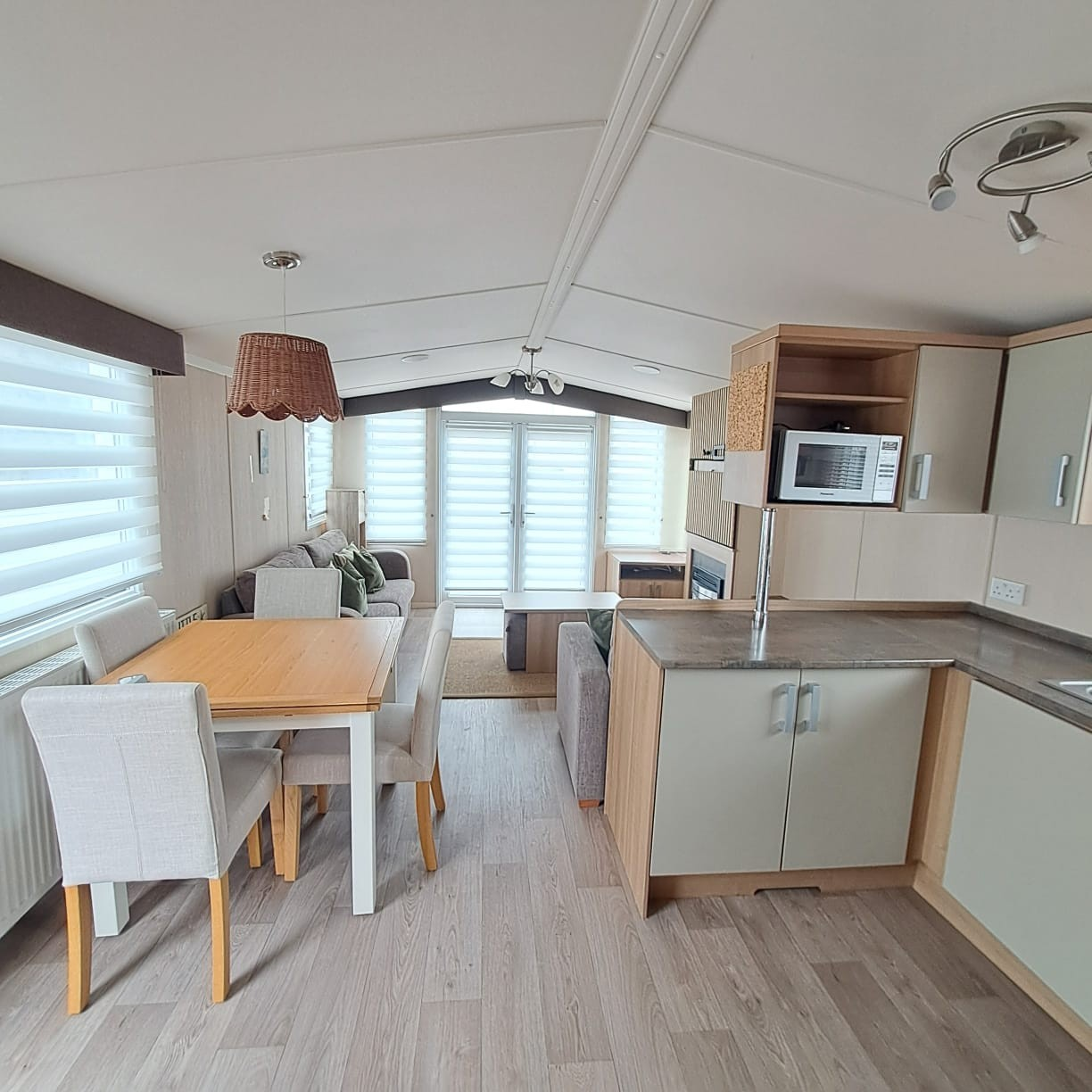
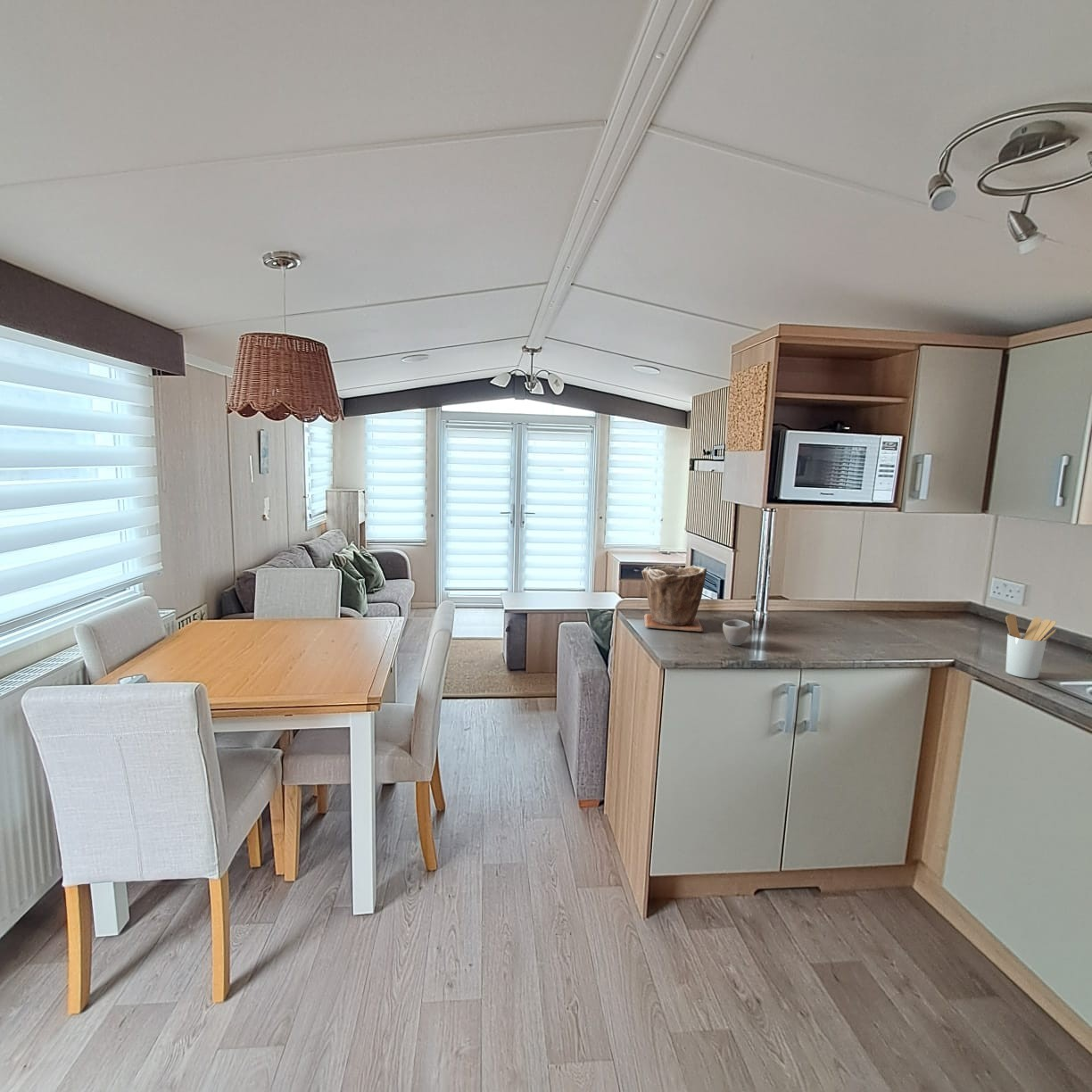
+ plant pot (674, 594)
+ cup (735, 632)
+ utensil holder (1030, 645)
